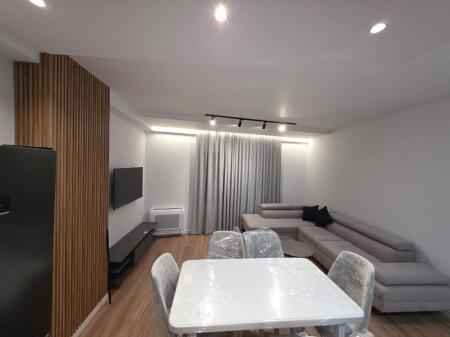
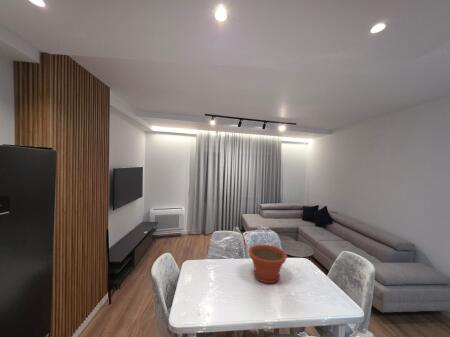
+ plant pot (266, 264)
